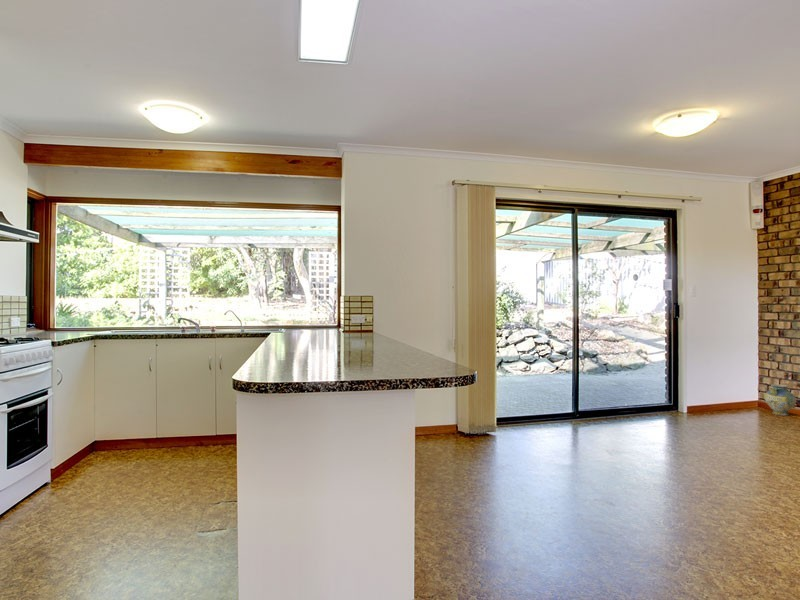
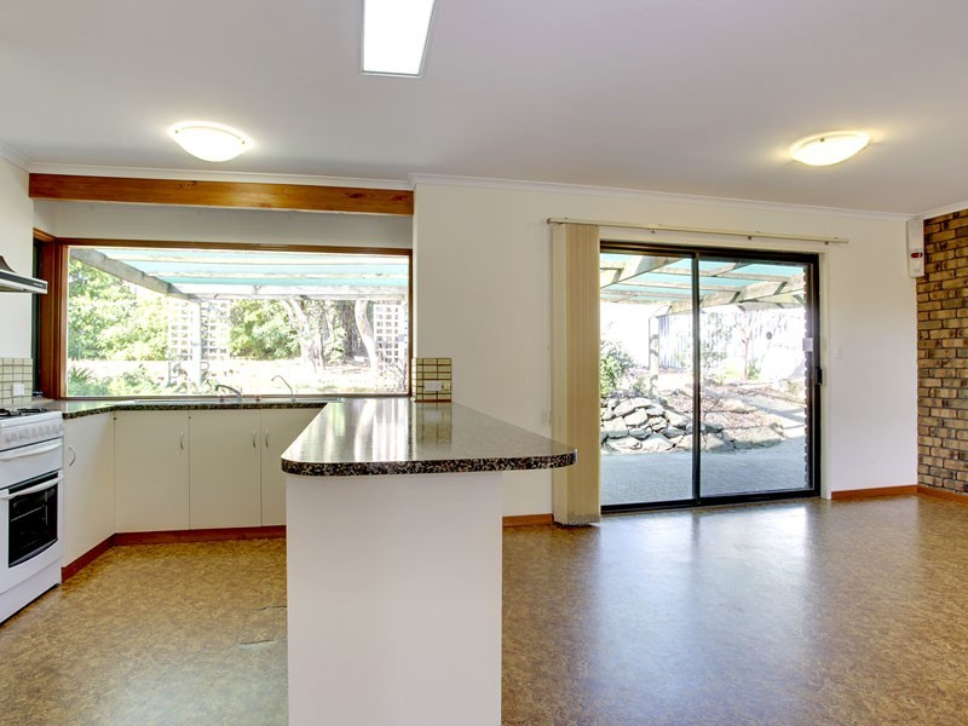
- ceramic jug (778, 399)
